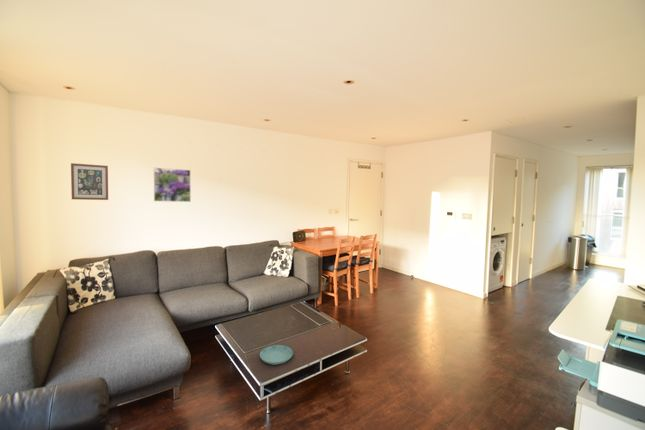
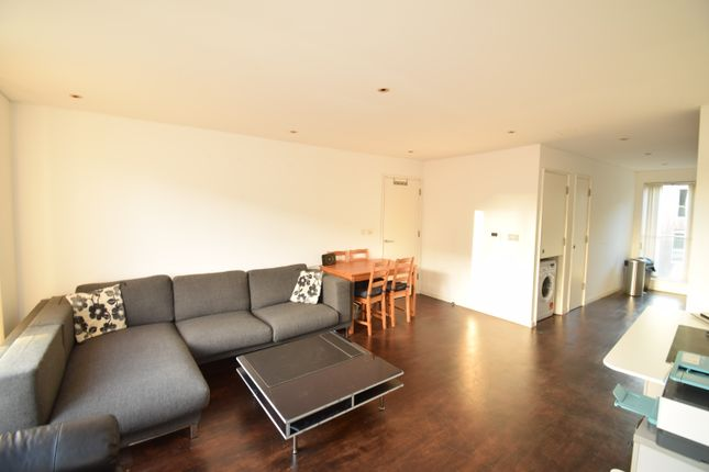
- saucer (276, 355)
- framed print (172, 185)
- wall art (90, 182)
